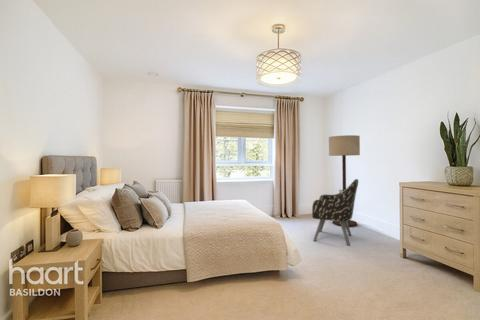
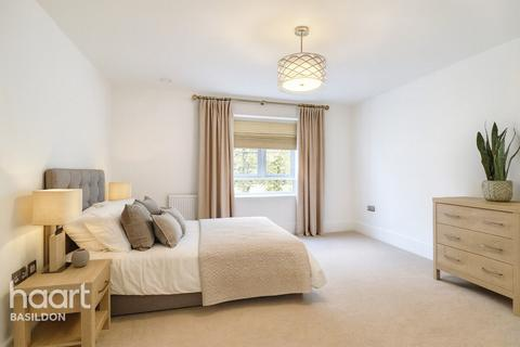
- armchair (336, 208)
- floor lamp (344, 180)
